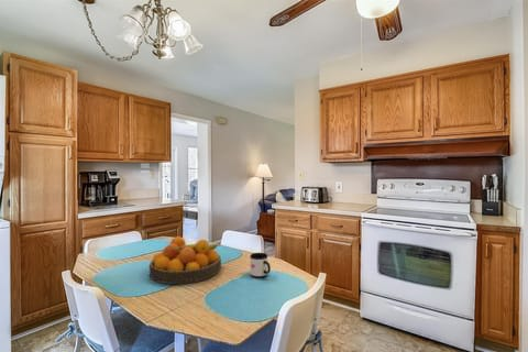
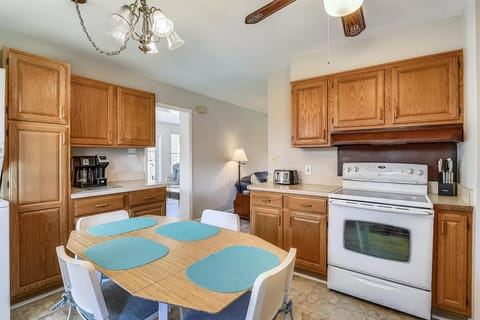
- mug (261, 265)
- fruit bowl (186, 254)
